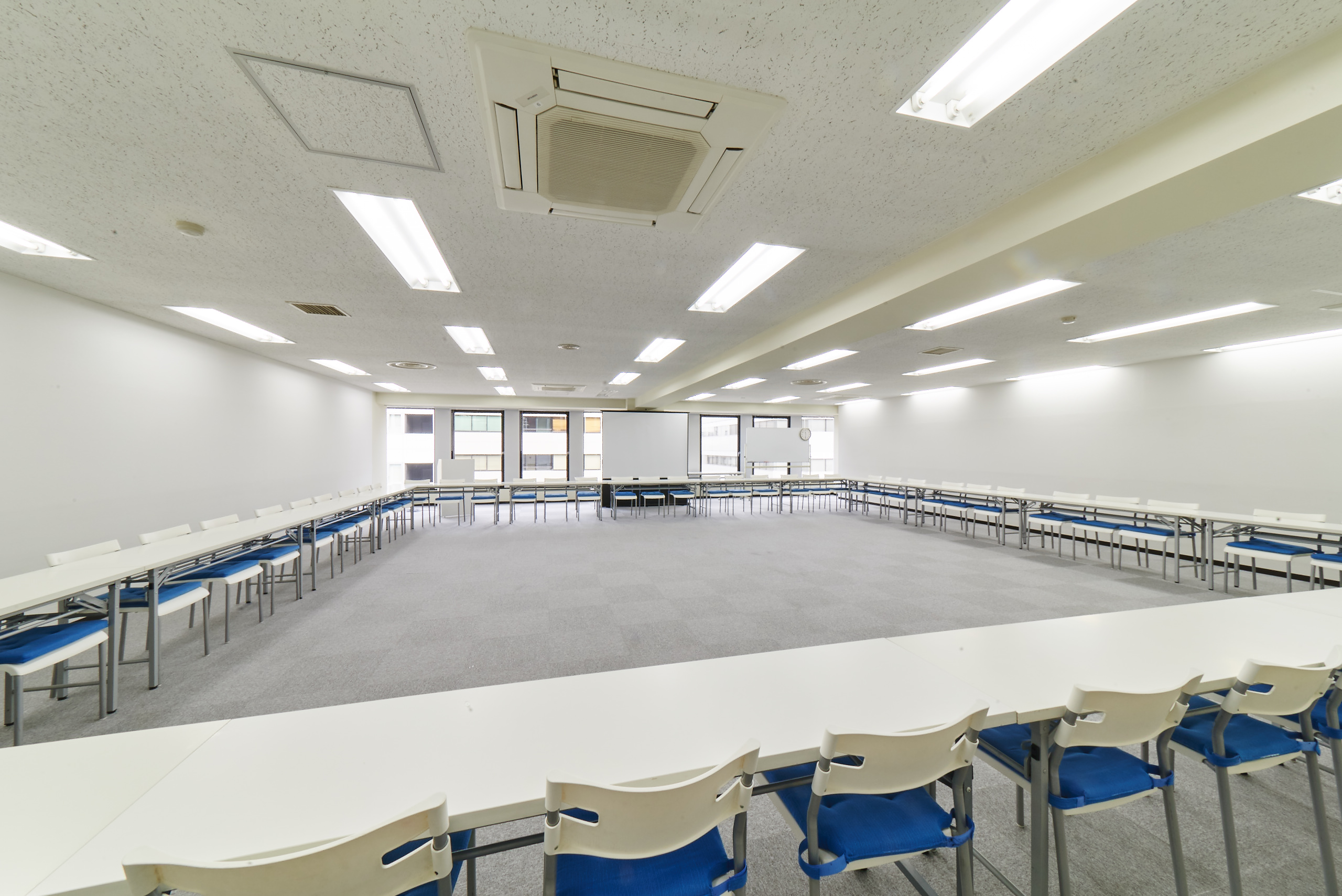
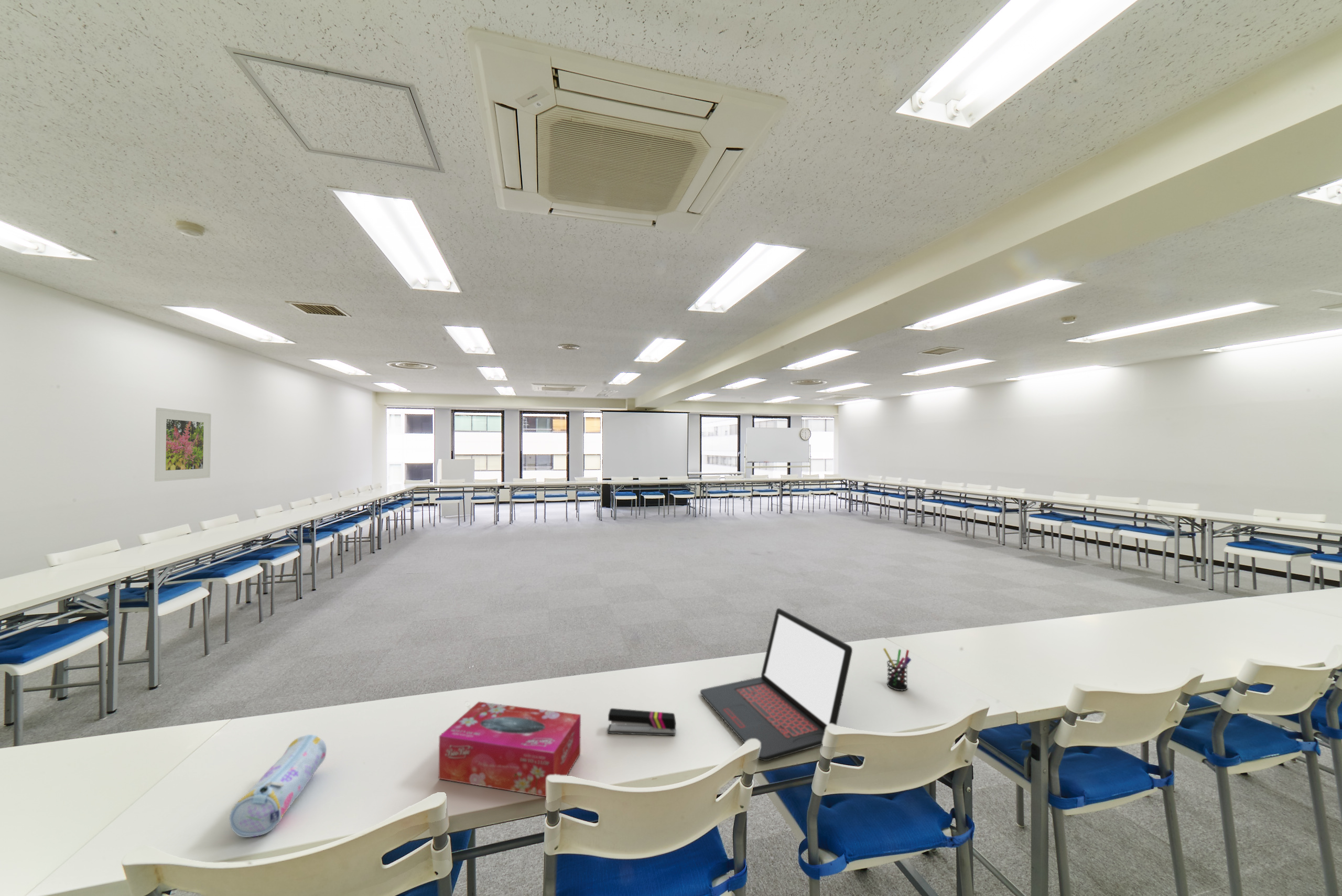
+ tissue box (512, 745)
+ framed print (185, 445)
+ pencil case (283, 781)
+ pen holder (899, 666)
+ stapler (642, 721)
+ laptop (770, 672)
